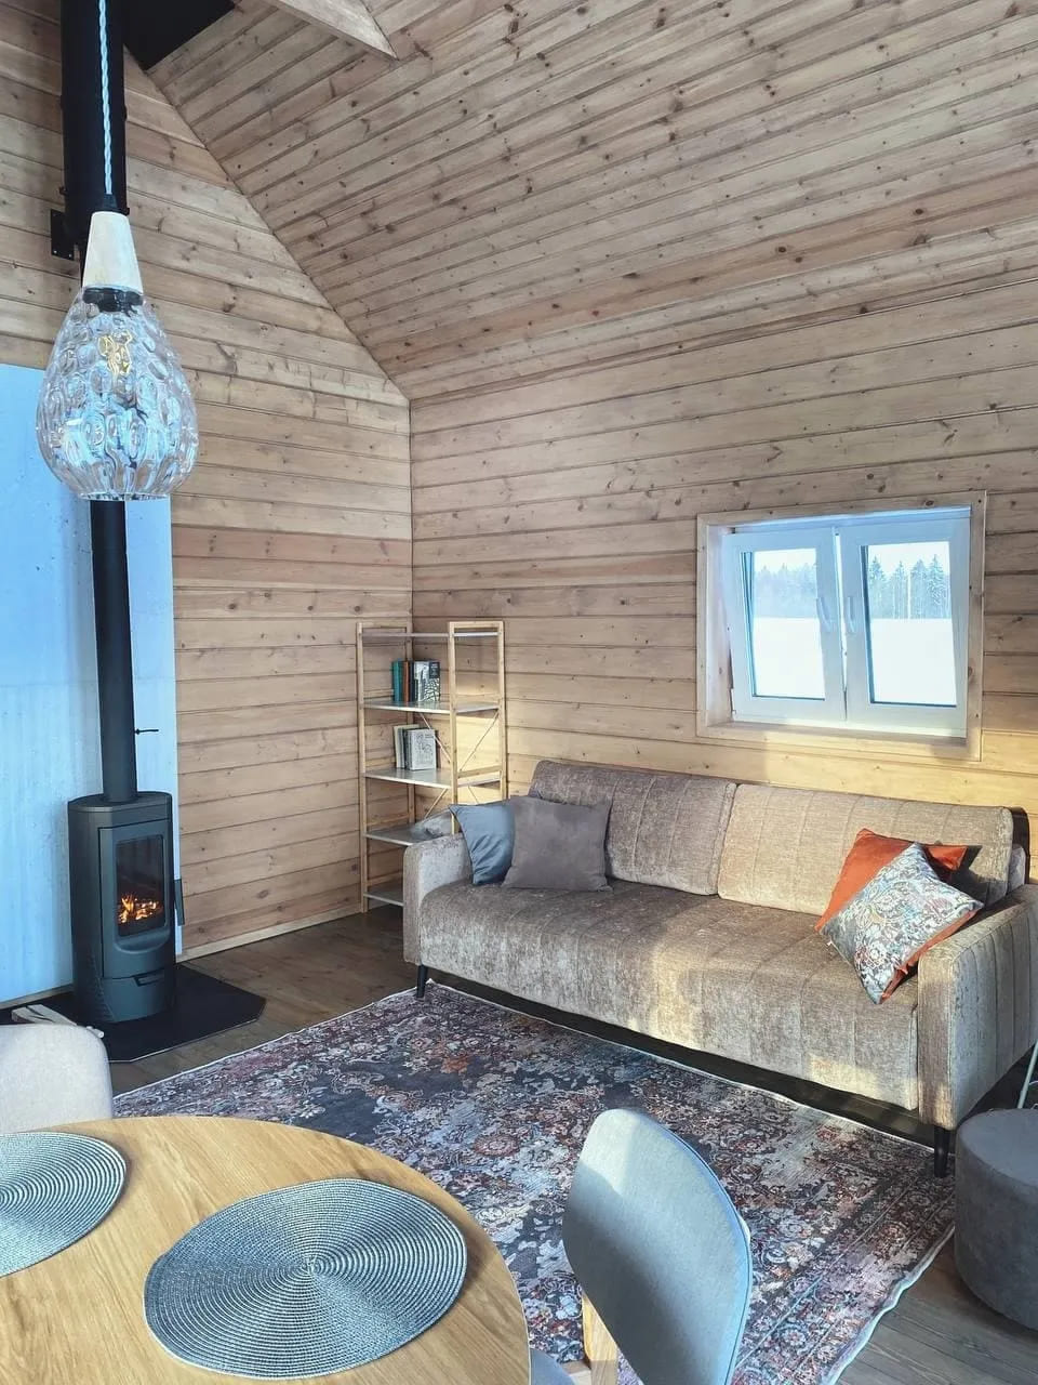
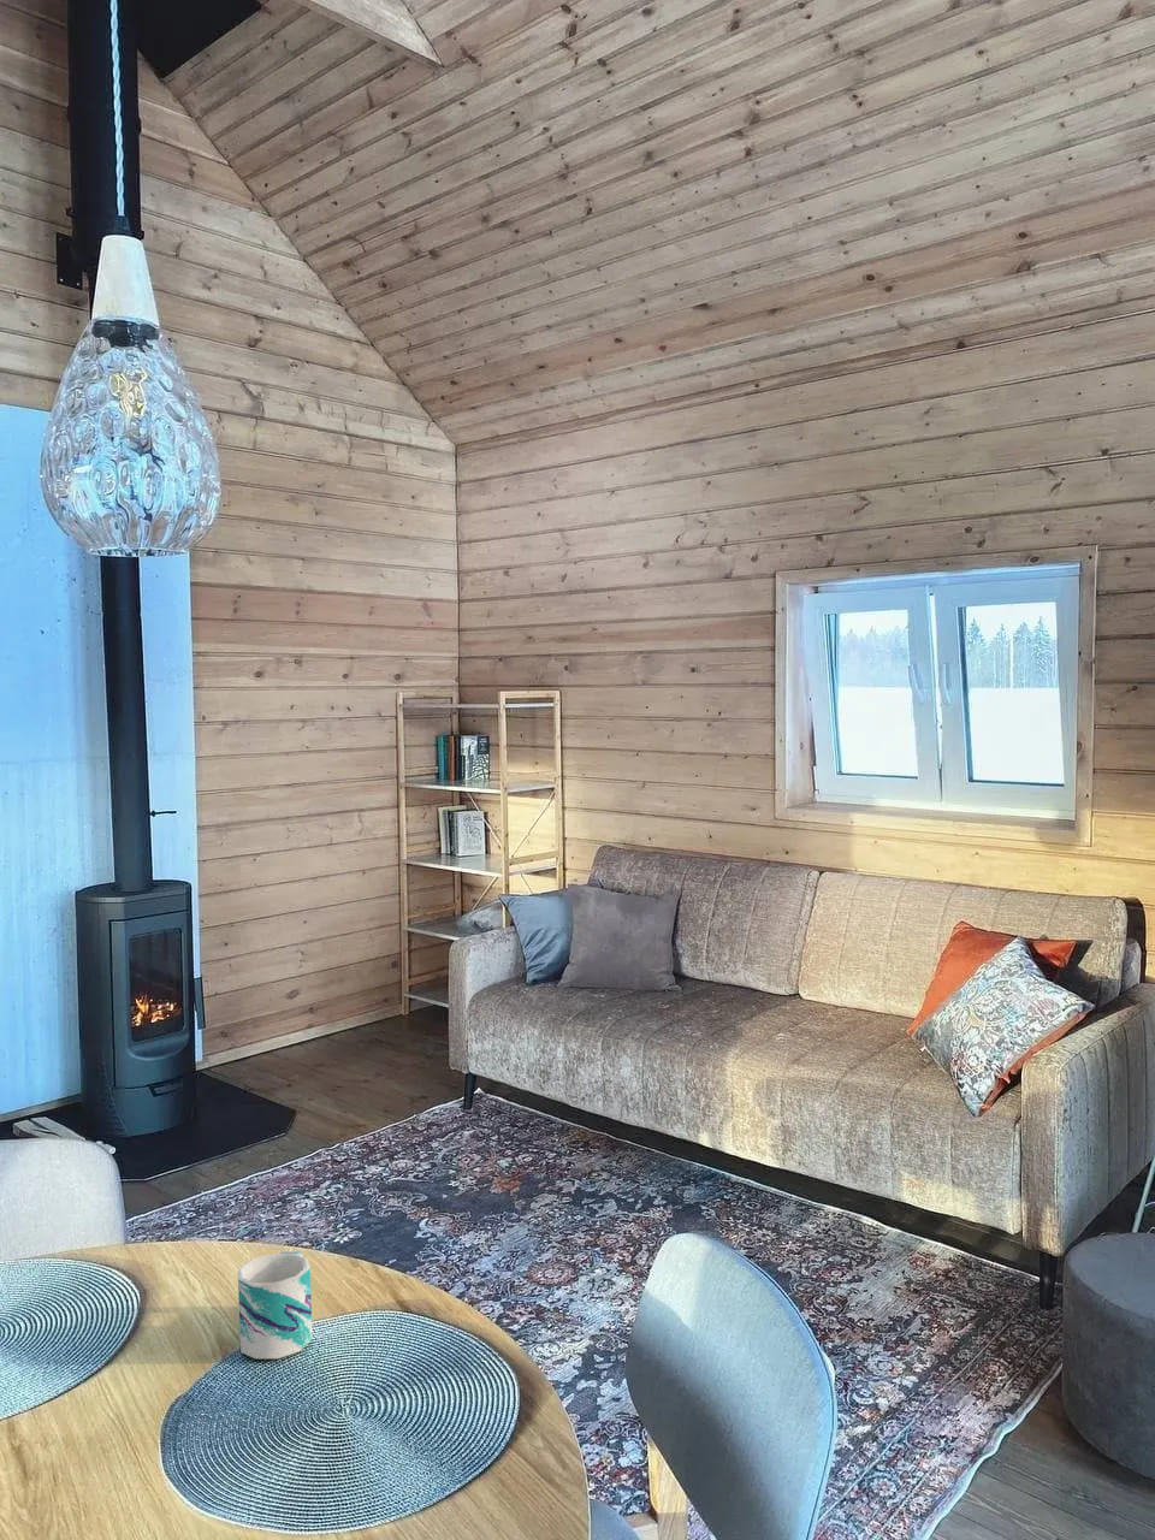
+ mug (279, 1295)
